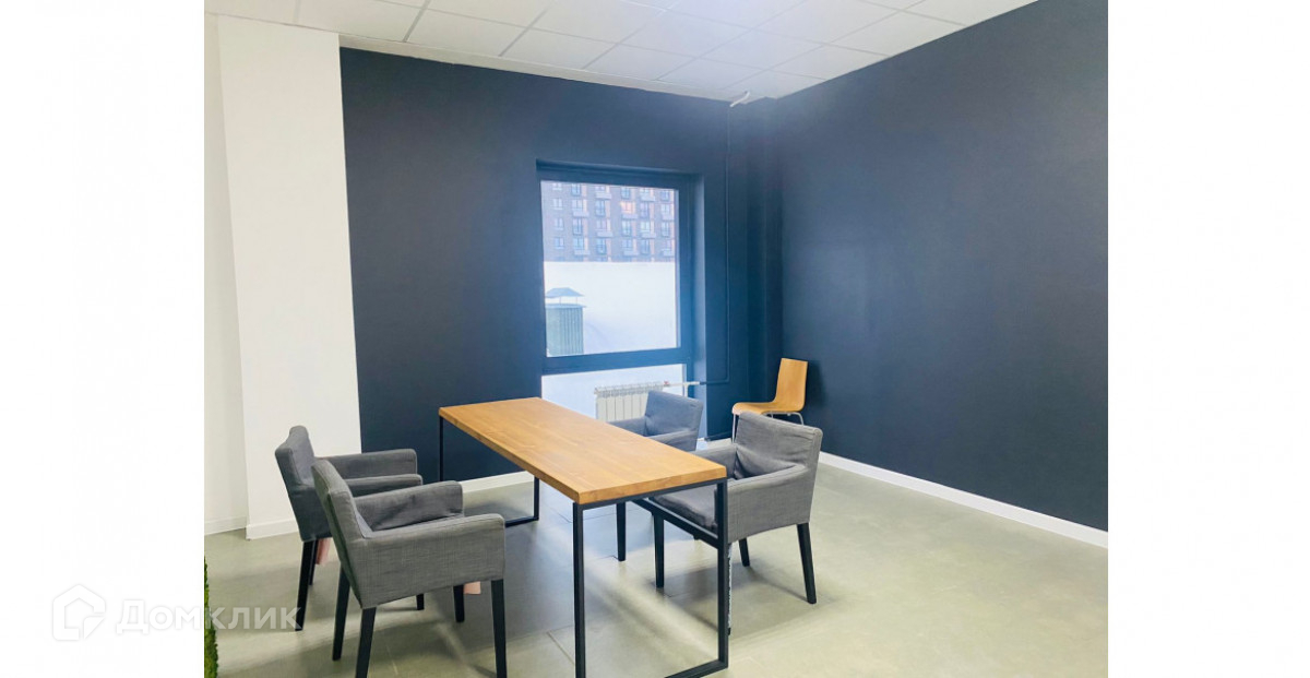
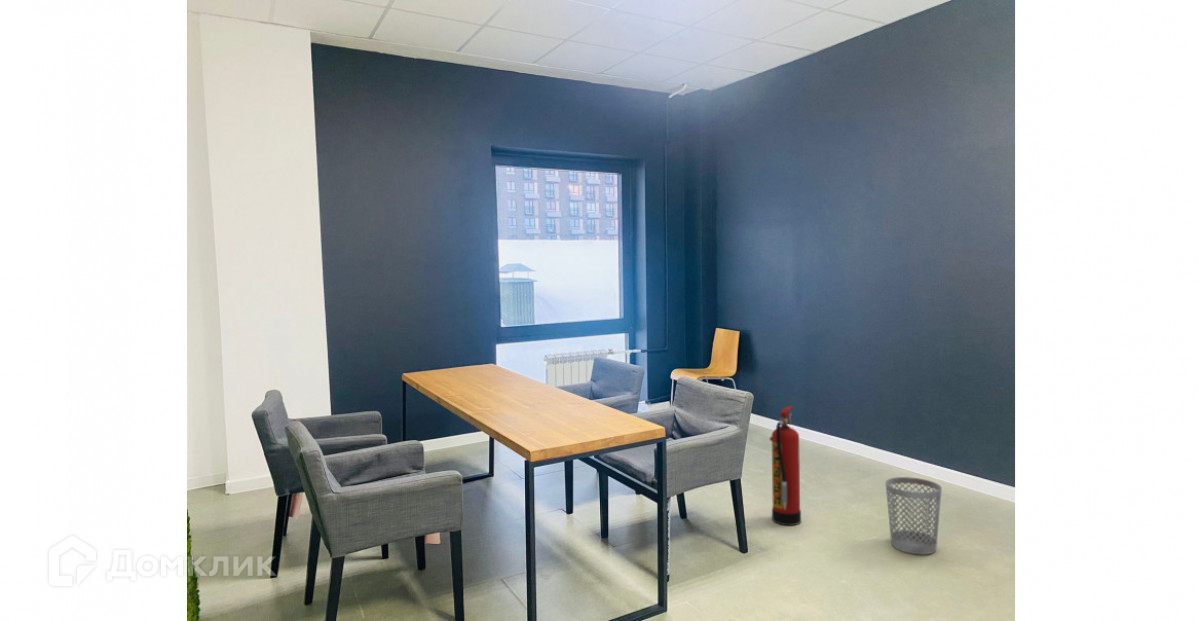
+ fire extinguisher (784, 464)
+ wastebasket (913, 515)
